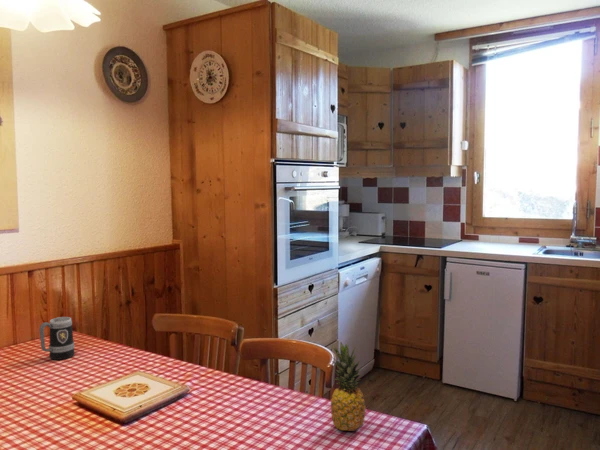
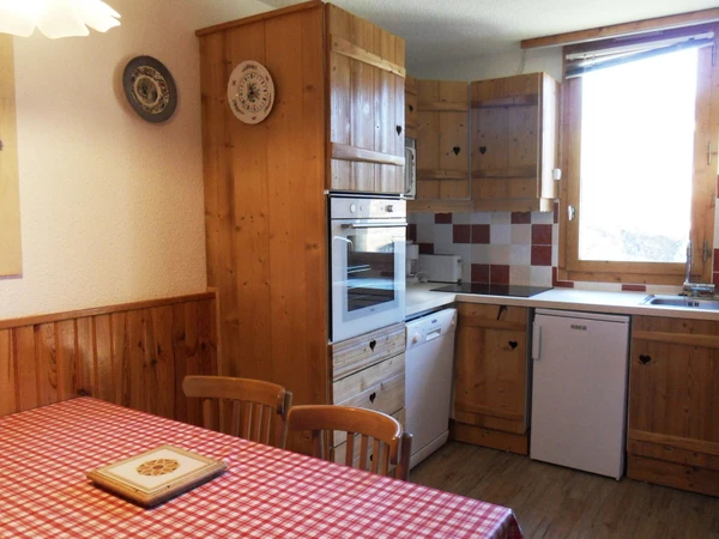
- mug (56, 338)
- fruit (347, 385)
